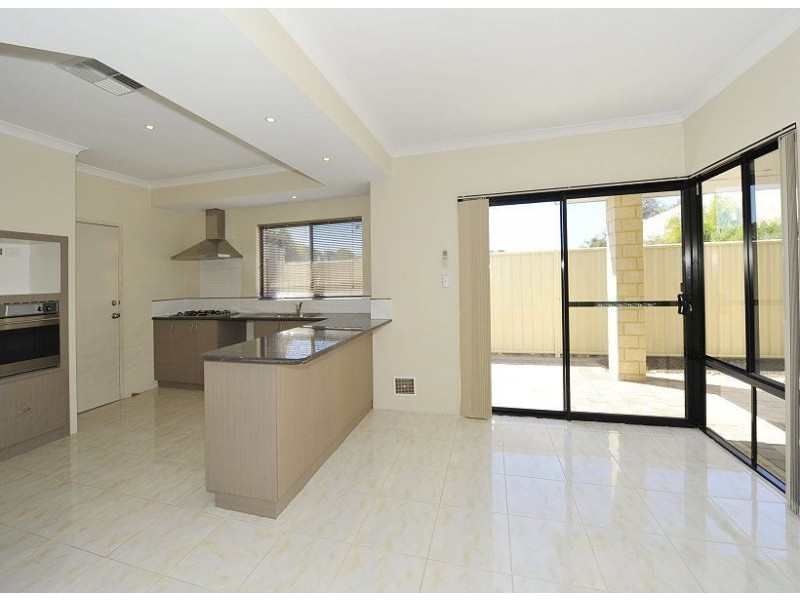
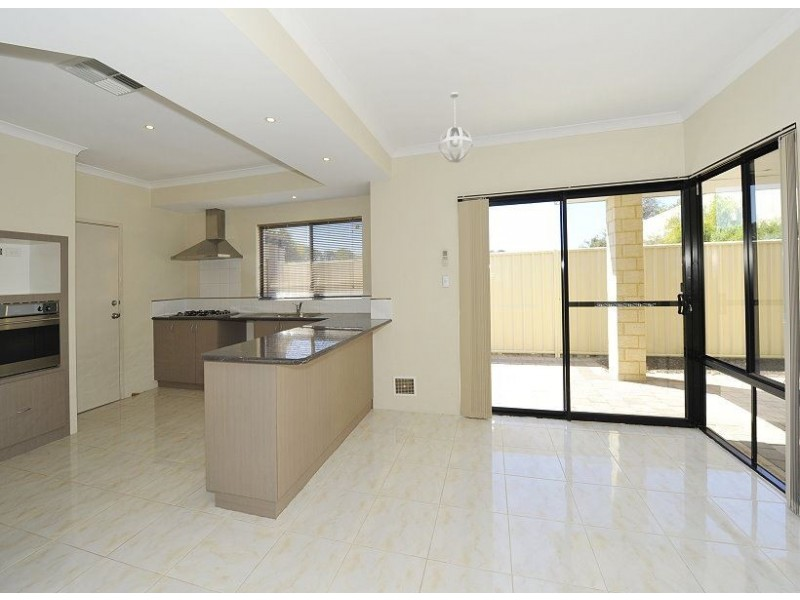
+ pendant light (455, 128)
